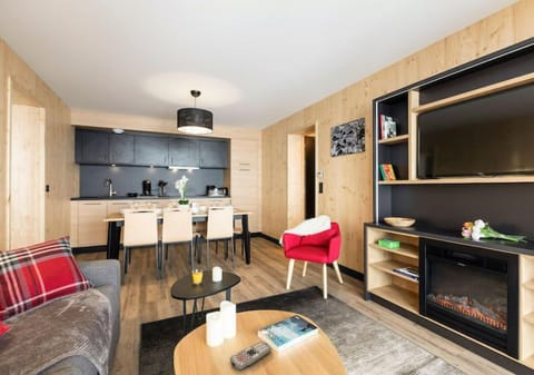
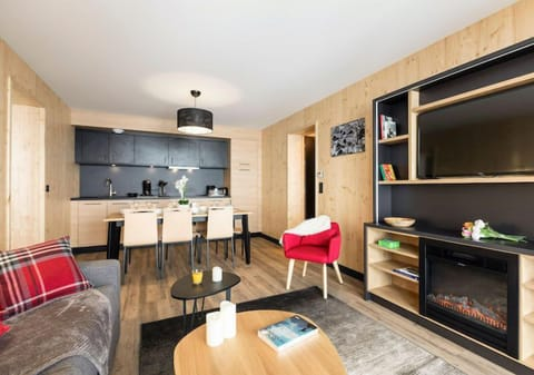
- remote control (251, 354)
